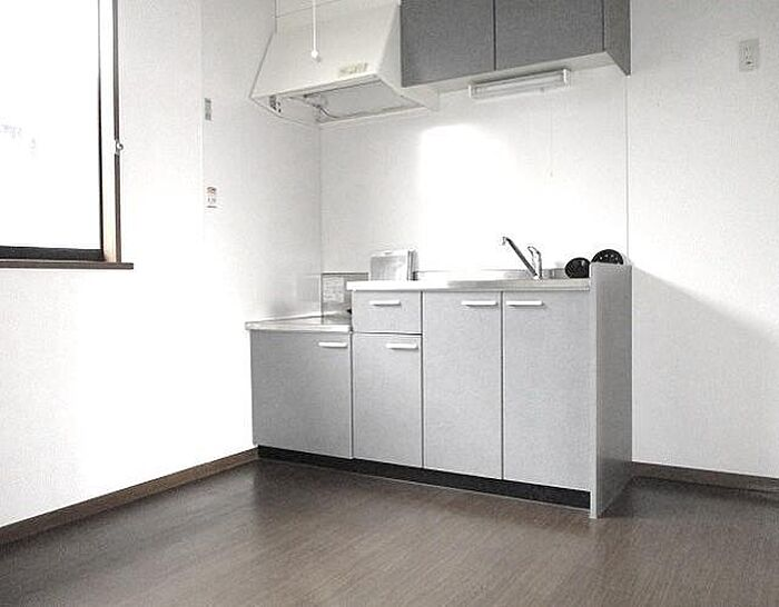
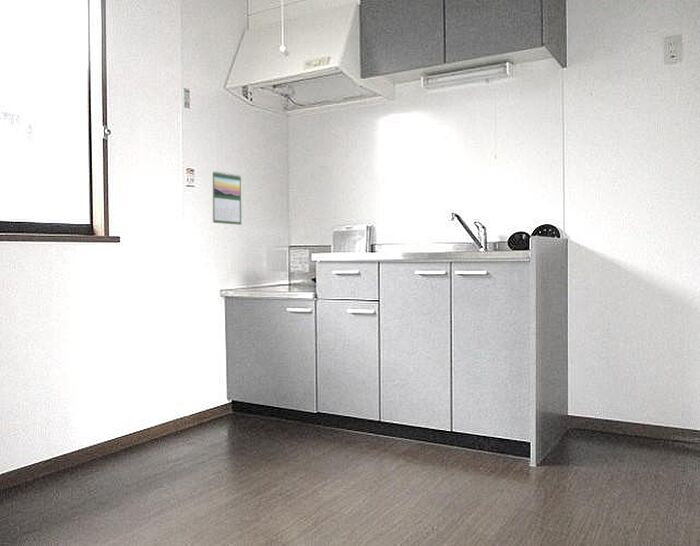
+ calendar (226, 197)
